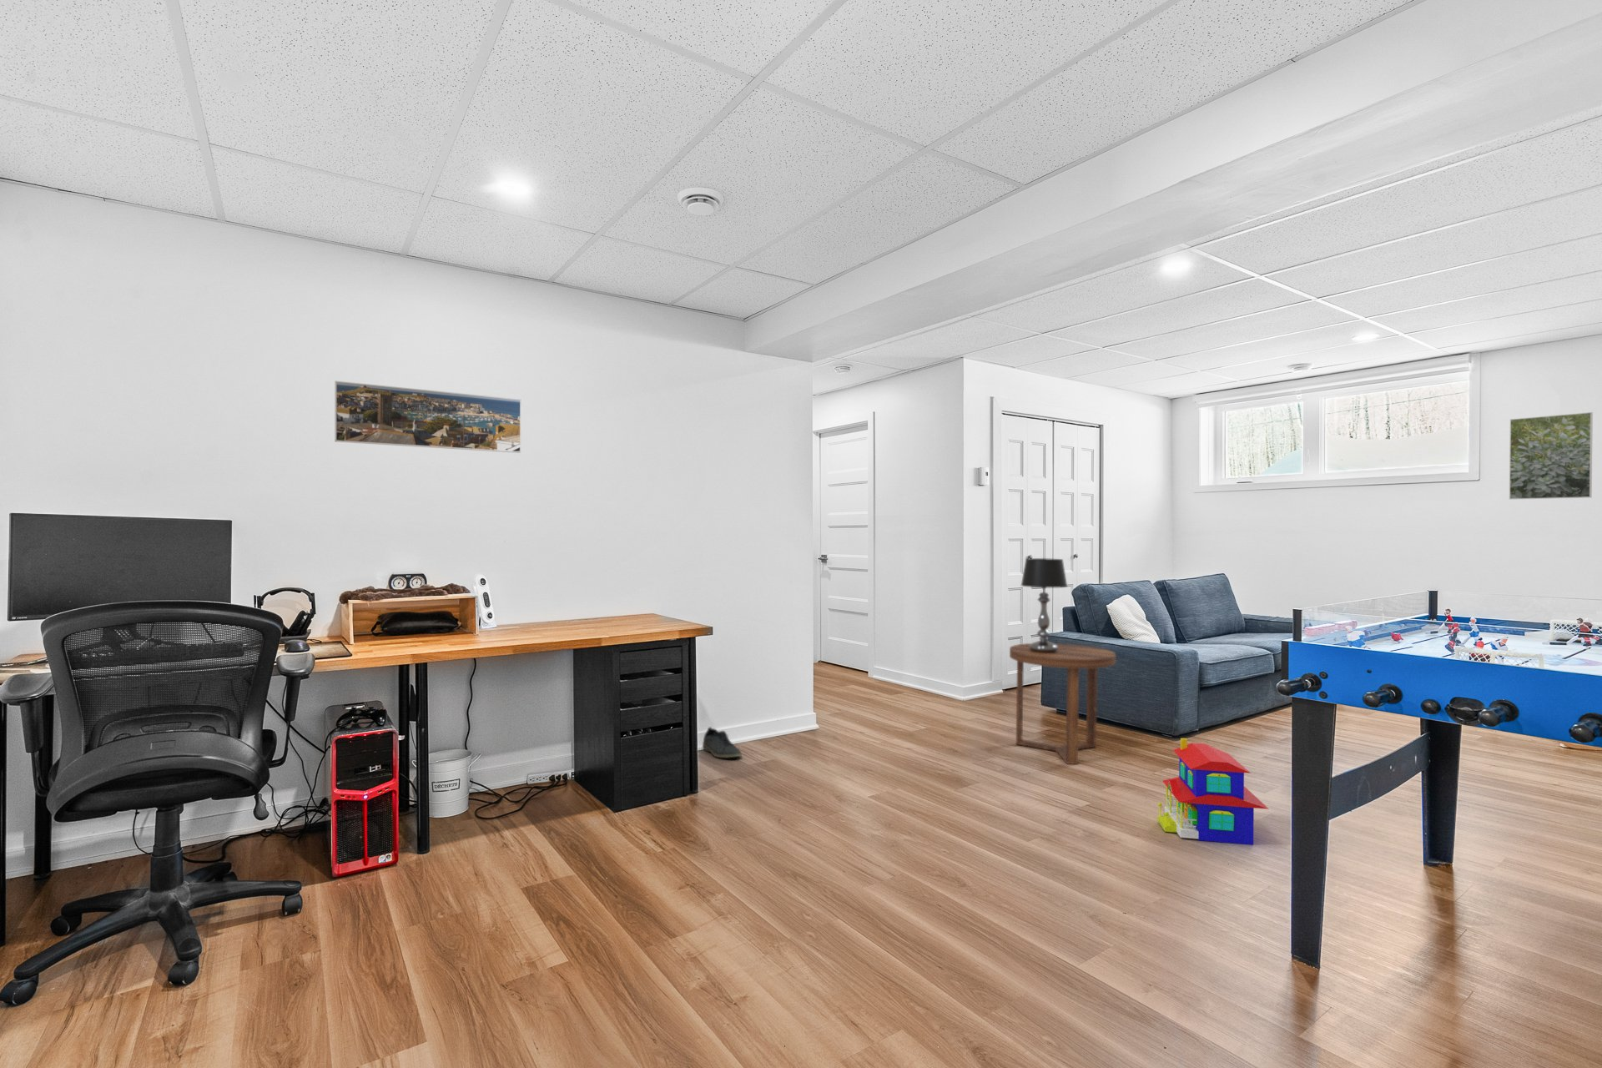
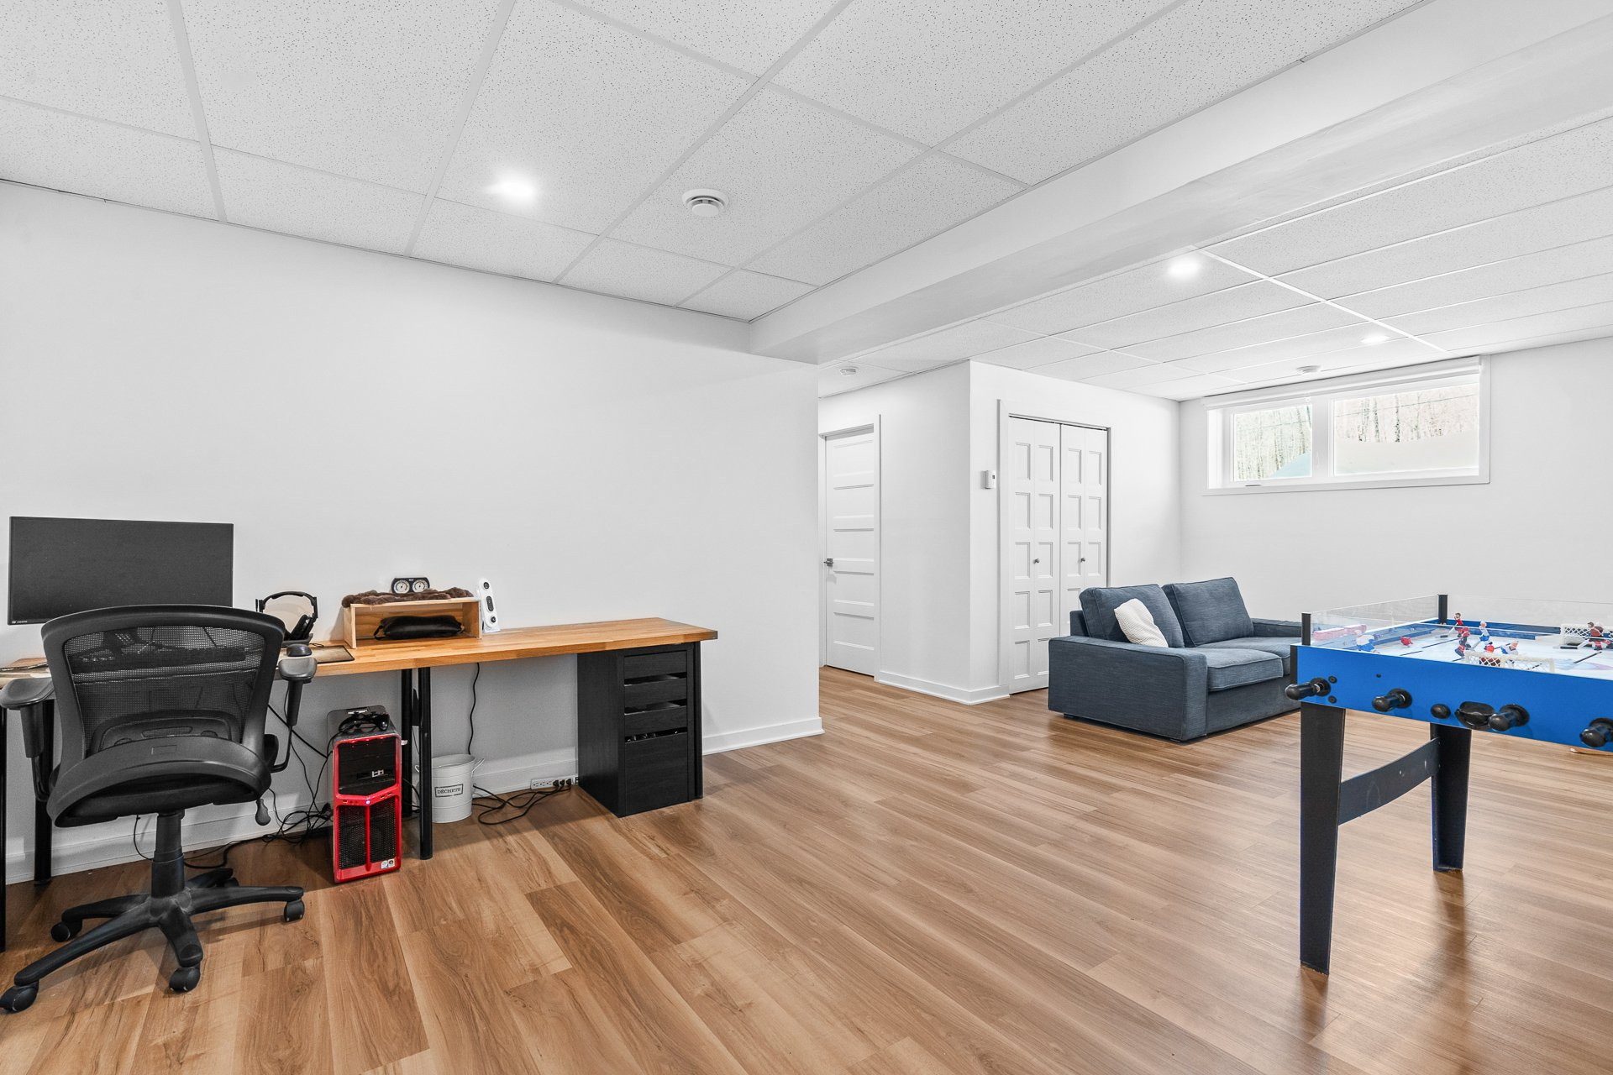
- toy house (1207, 788)
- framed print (1550, 458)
- side table (1067, 700)
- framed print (433, 418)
- shoe (721, 743)
- table lamp (1044, 604)
